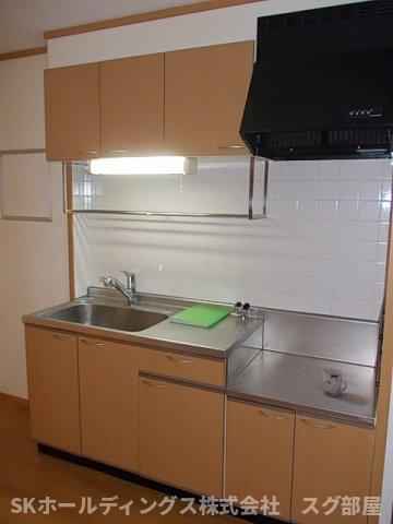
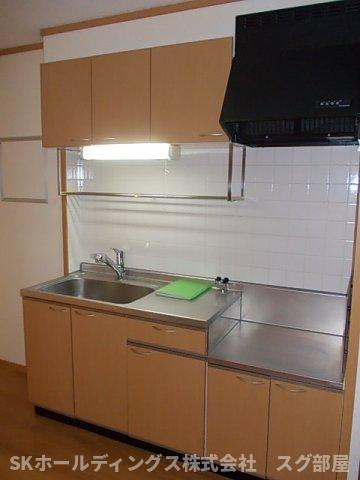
- cup (335, 383)
